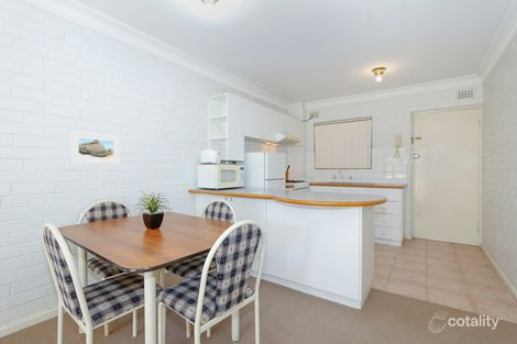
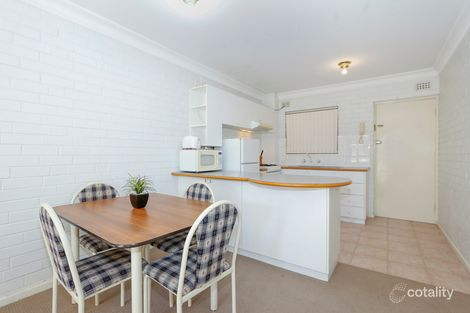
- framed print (96, 148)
